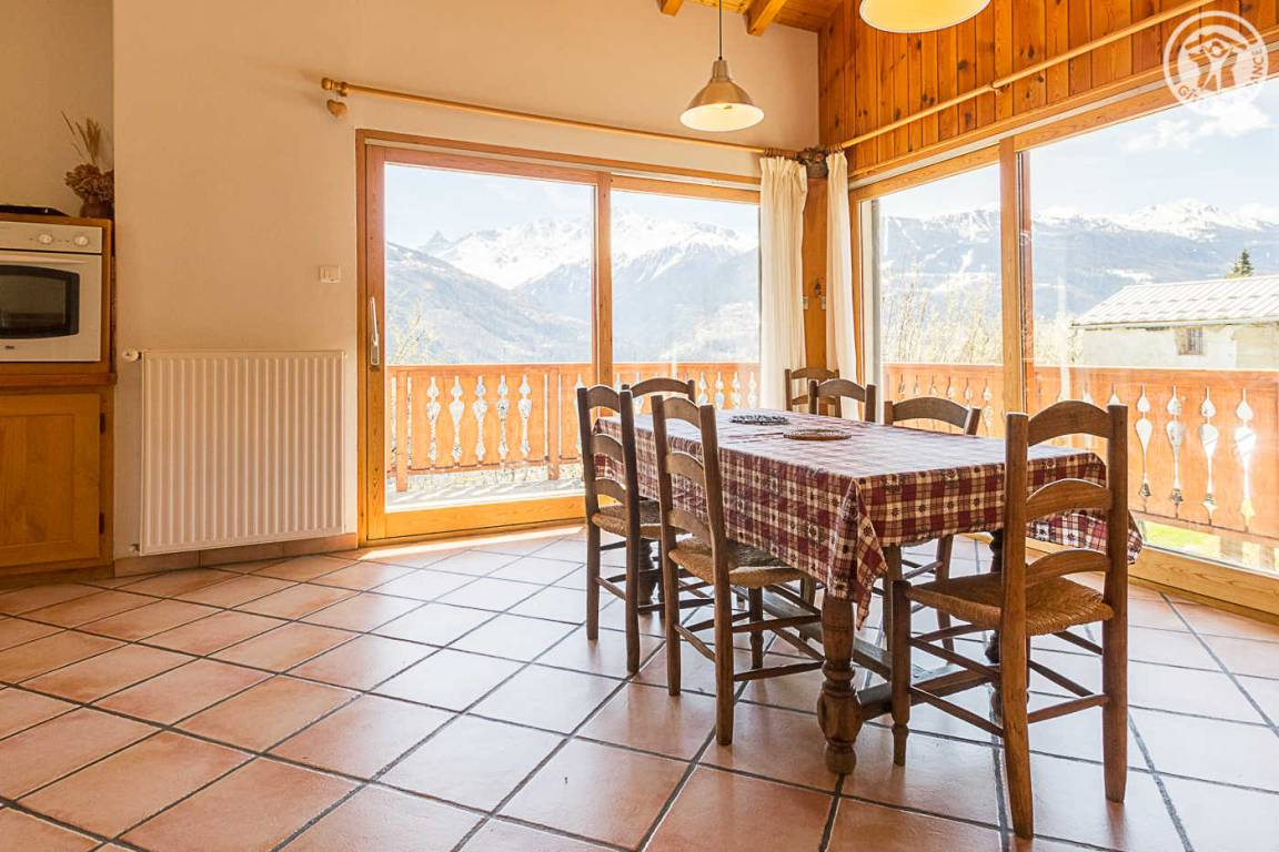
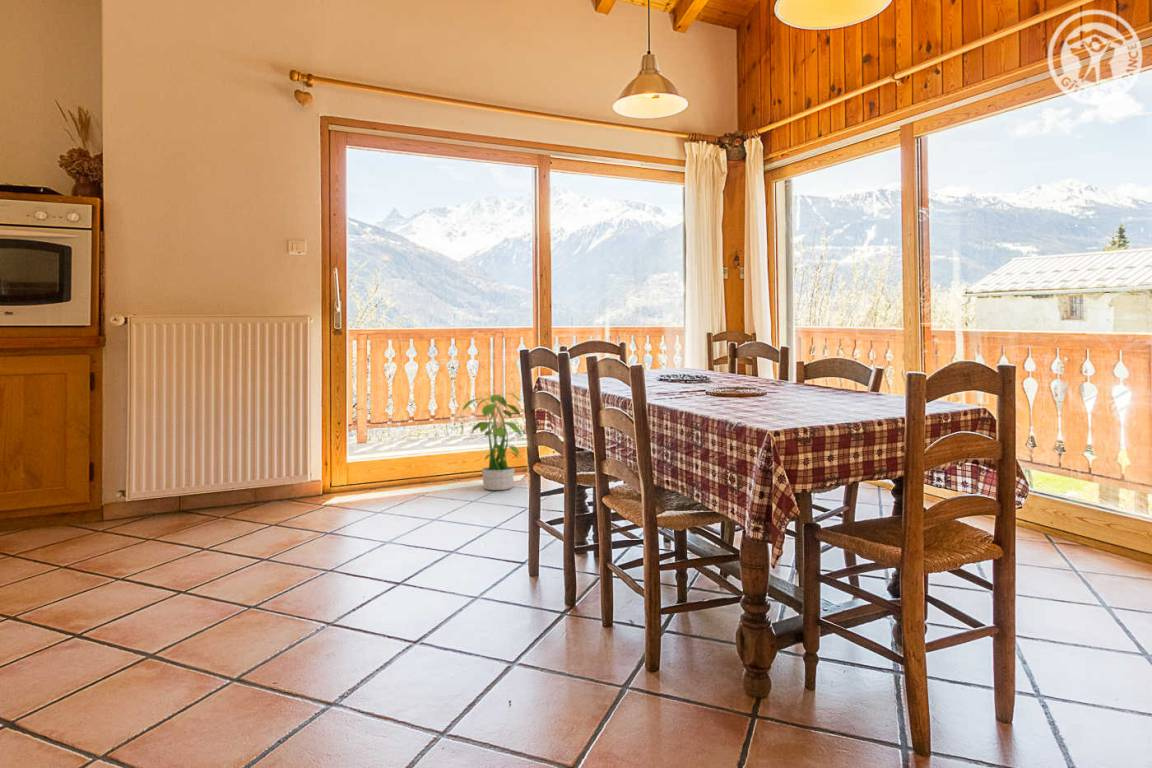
+ potted plant (494, 440)
